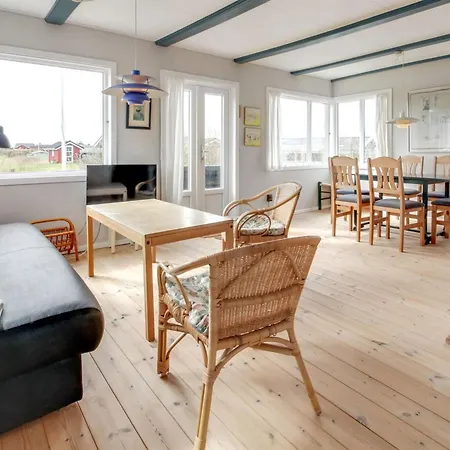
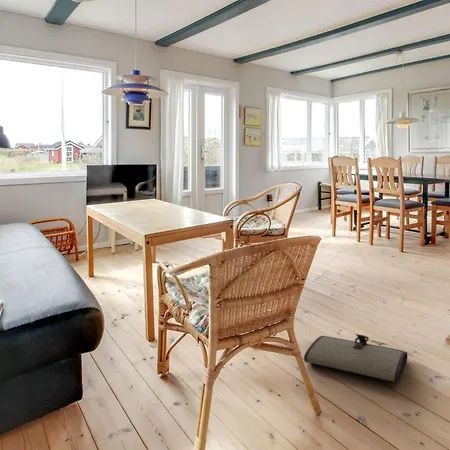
+ tool roll (356, 350)
